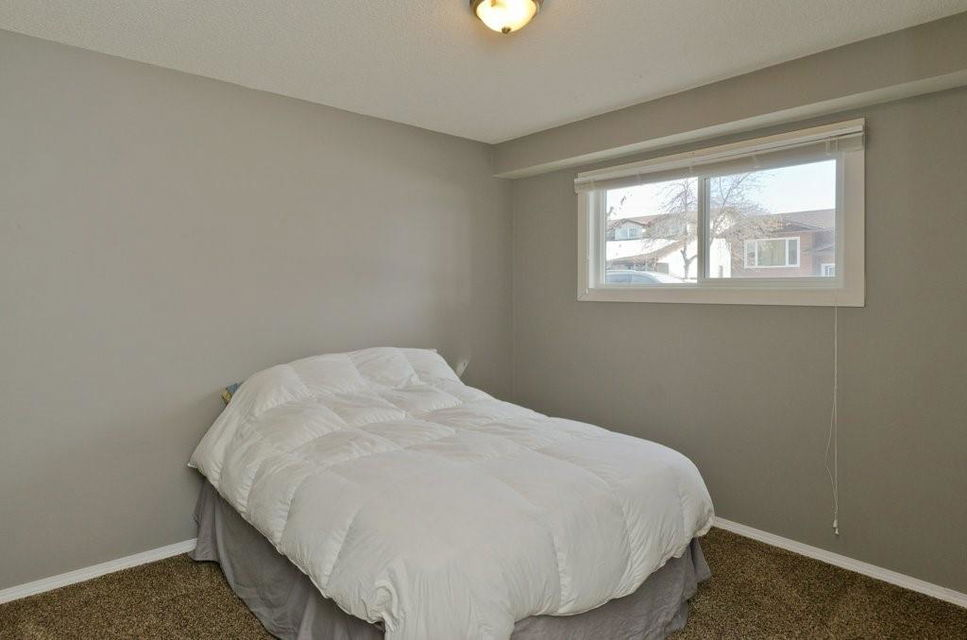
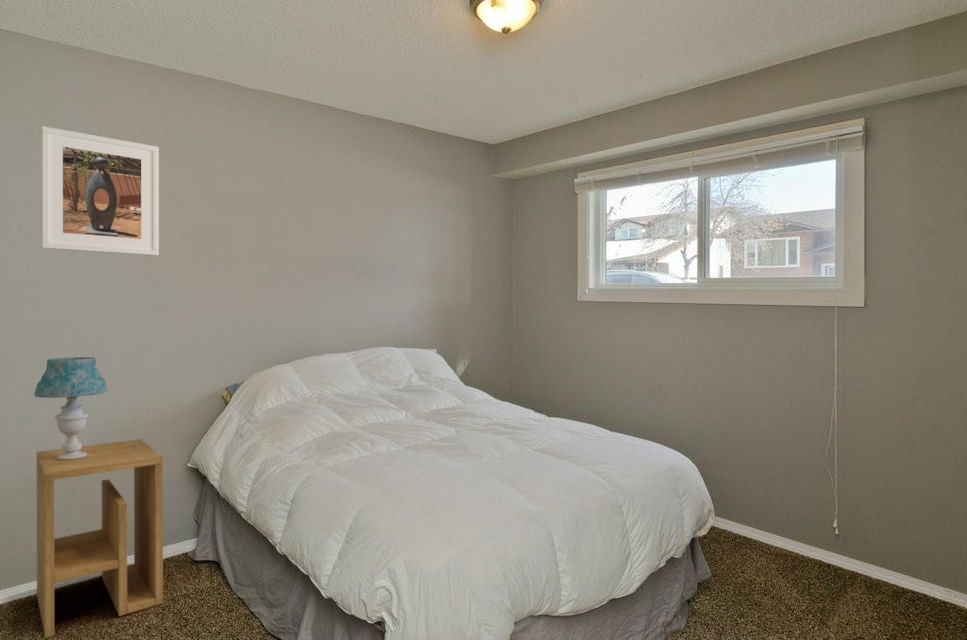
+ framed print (103, 194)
+ table lamp (72, 407)
+ side table (99, 529)
